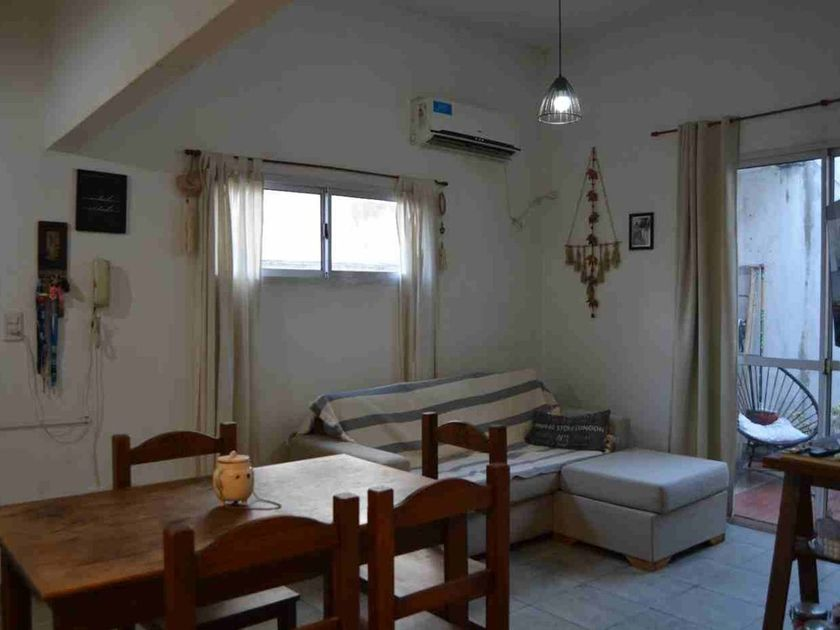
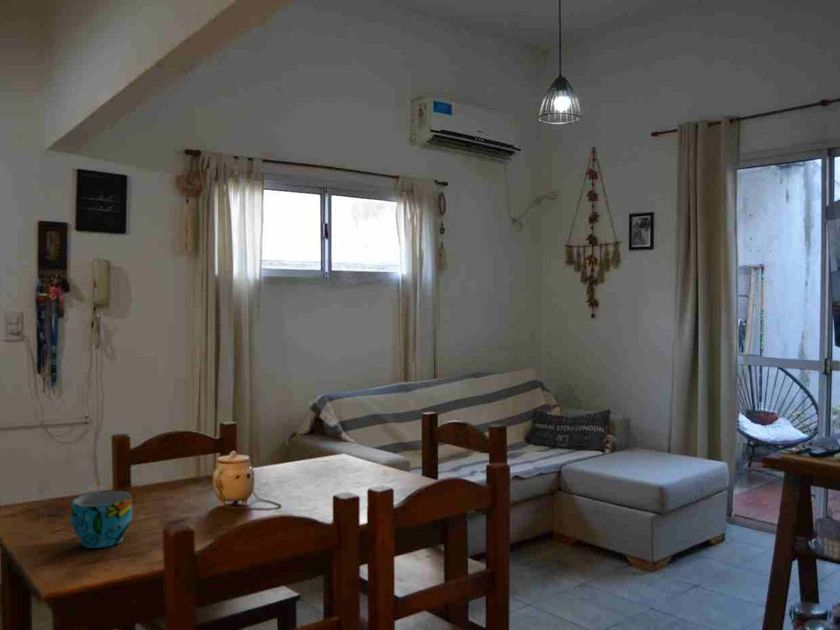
+ cup (99, 519)
